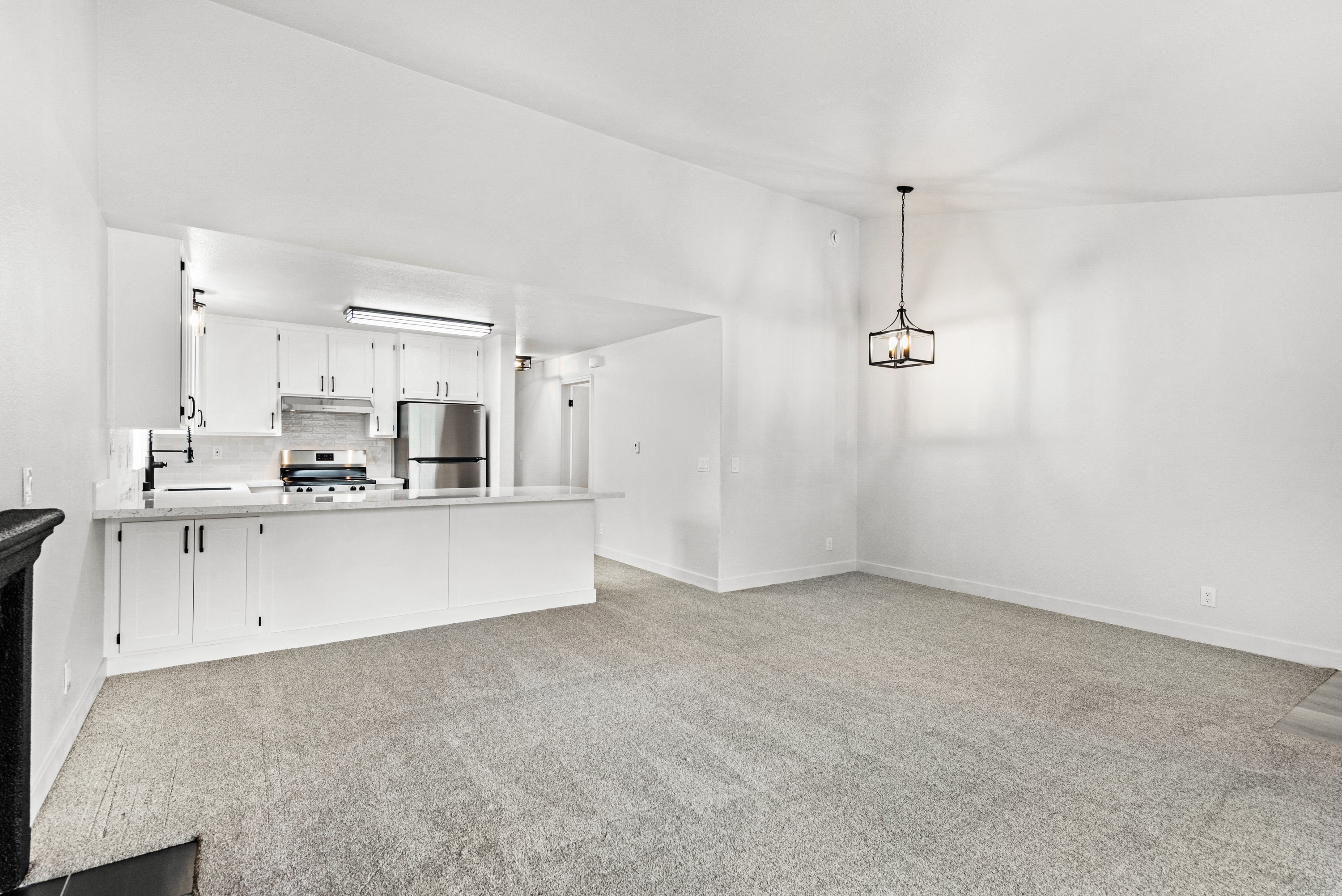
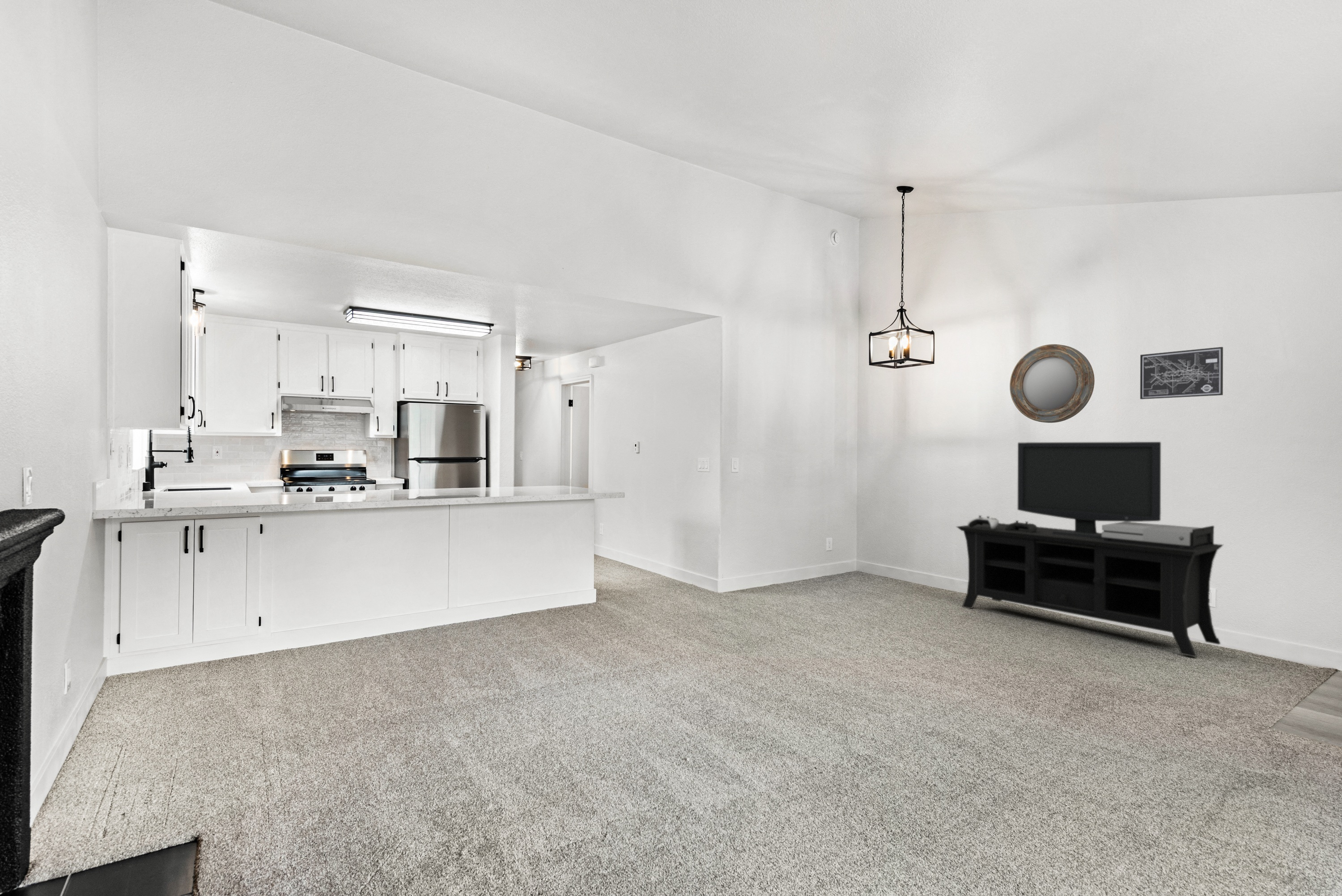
+ media console (1077, 533)
+ wall art (1180, 374)
+ home mirror (1050, 384)
